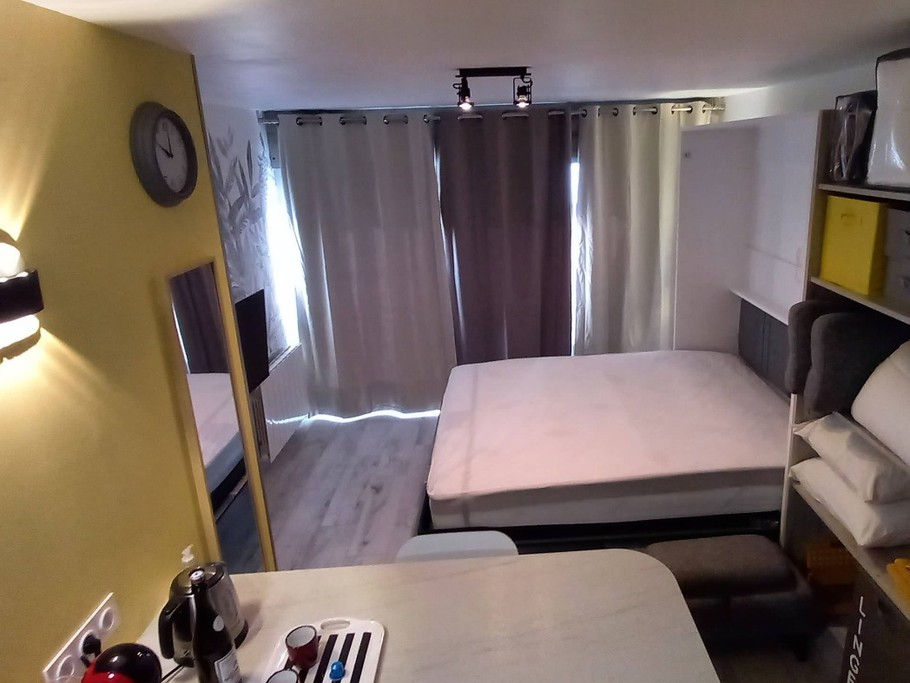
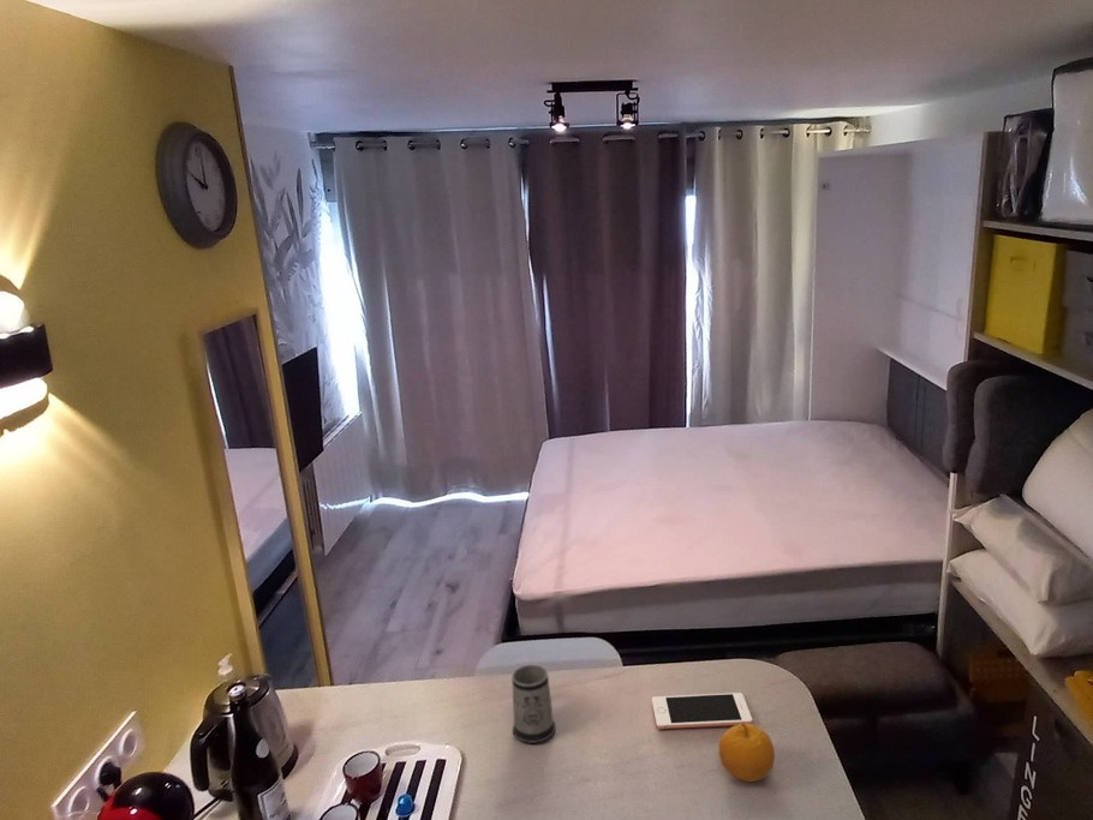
+ mug (531, 695)
+ cell phone (700, 710)
+ fruit (746, 747)
